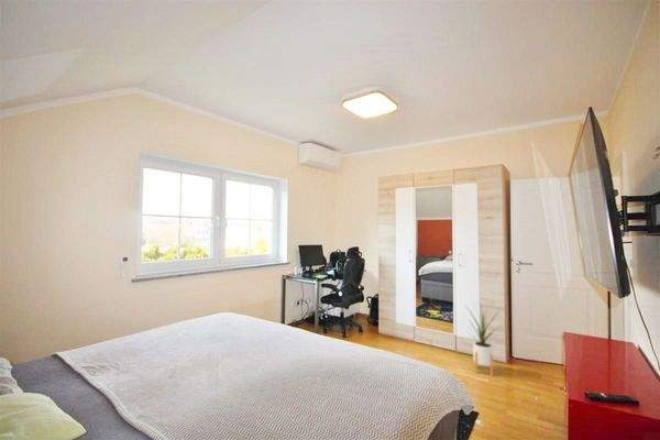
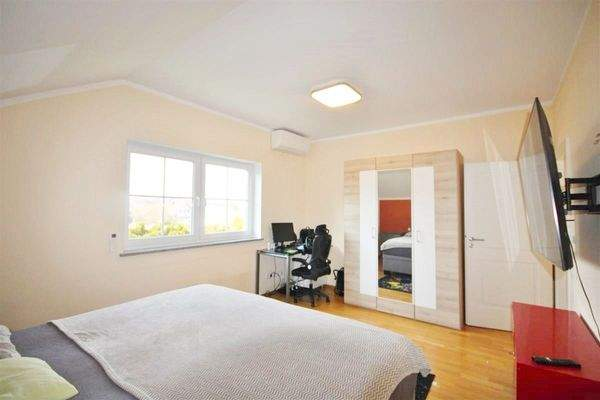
- house plant (481, 336)
